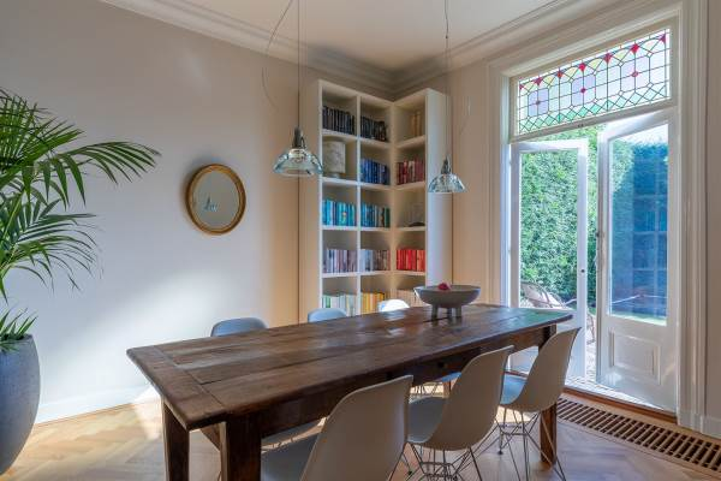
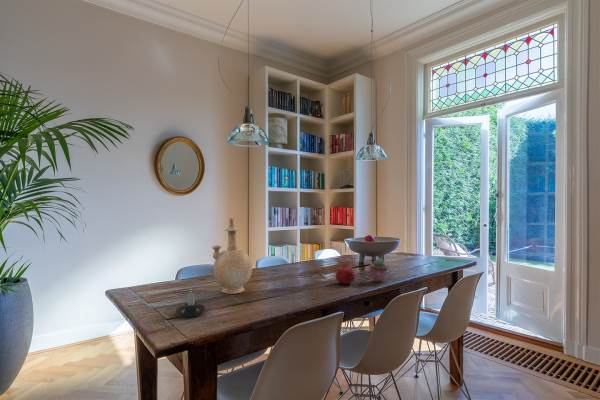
+ potted succulent (378, 269)
+ vase (232, 254)
+ candle (190, 299)
+ fruit (345, 273)
